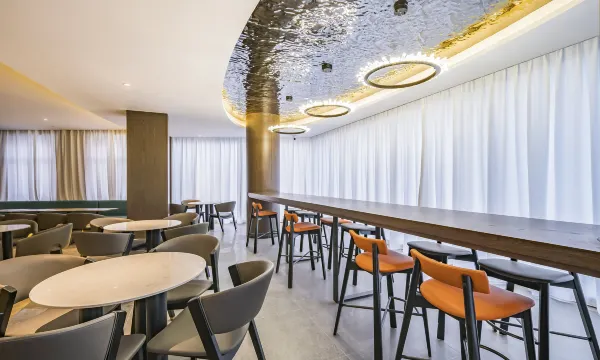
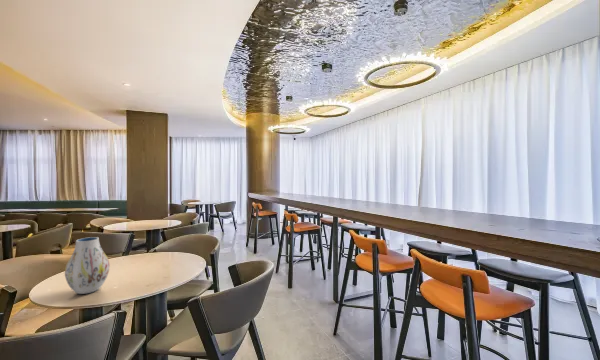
+ vase (88, 265)
